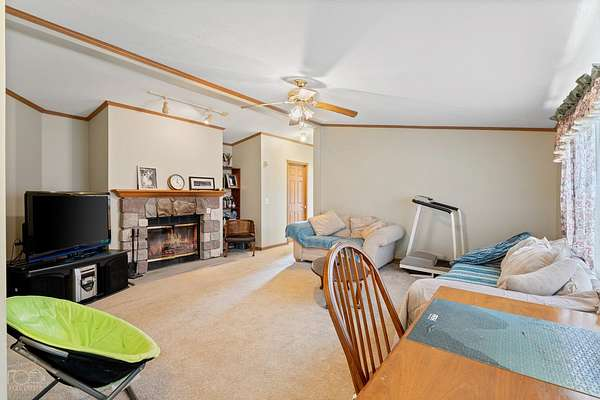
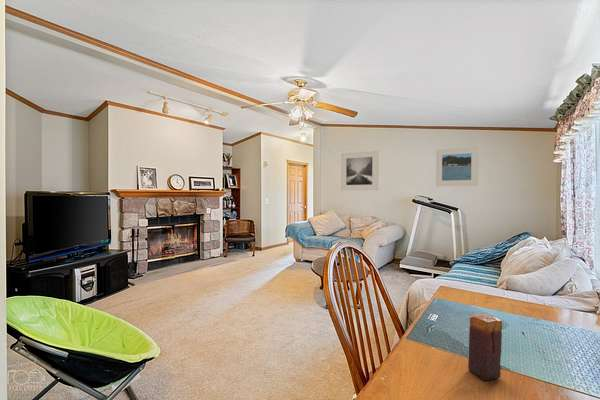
+ candle (484, 345)
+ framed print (456, 167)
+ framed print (359, 171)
